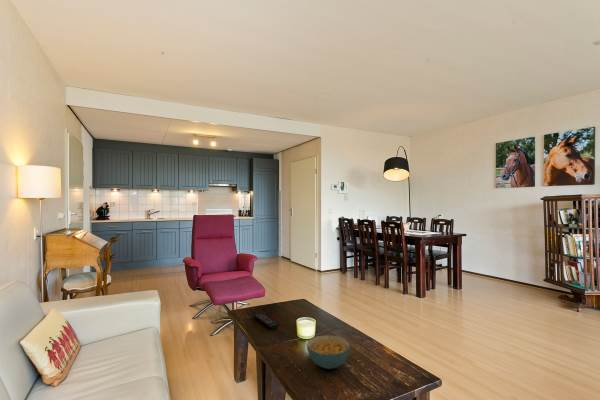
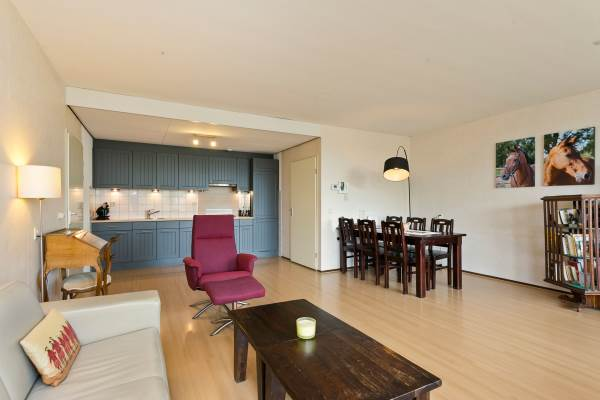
- cereal bowl (328, 354)
- remote control (265, 320)
